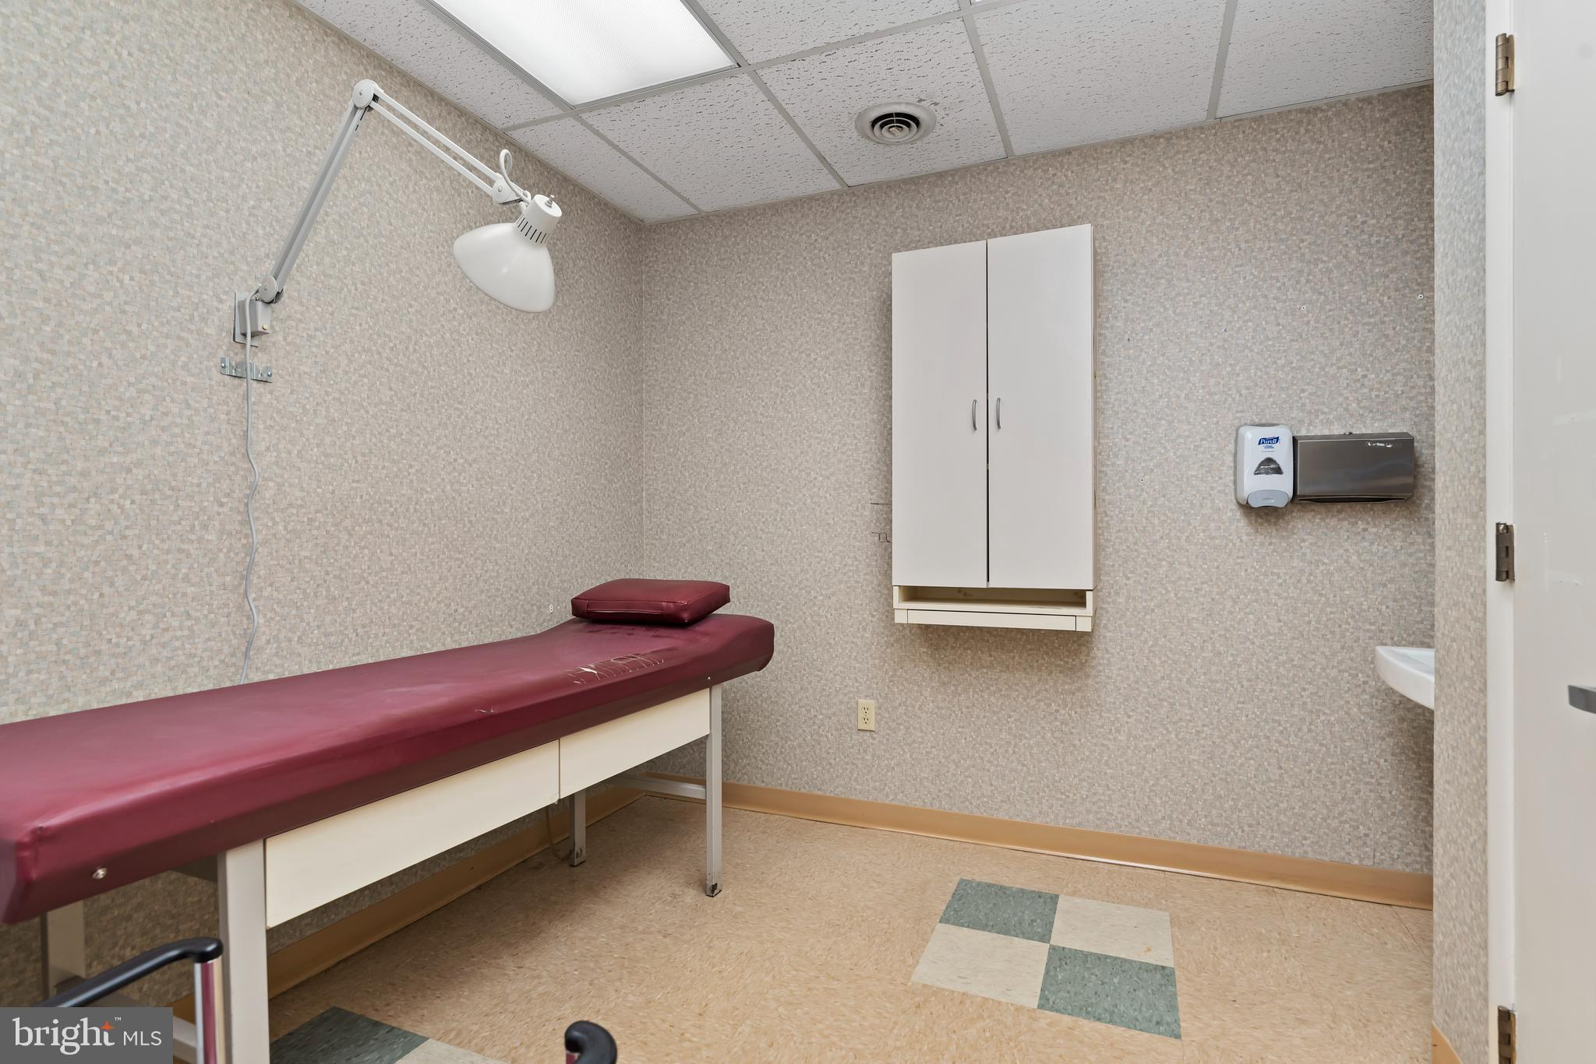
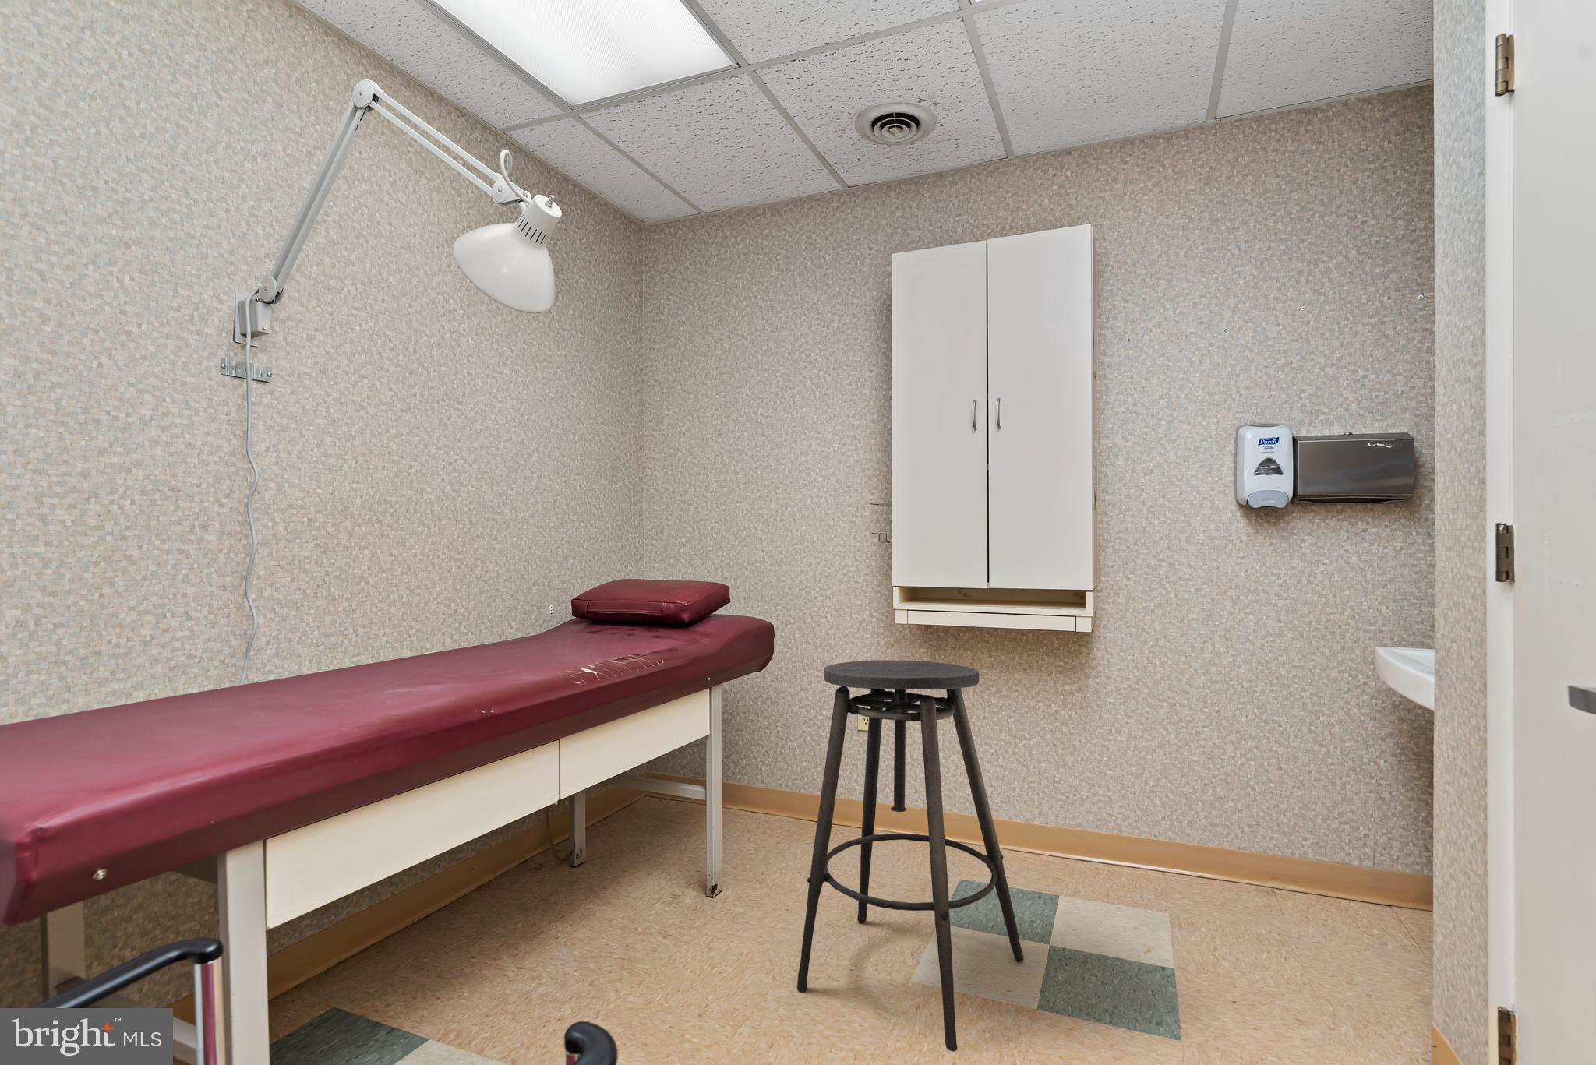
+ stool (906, 811)
